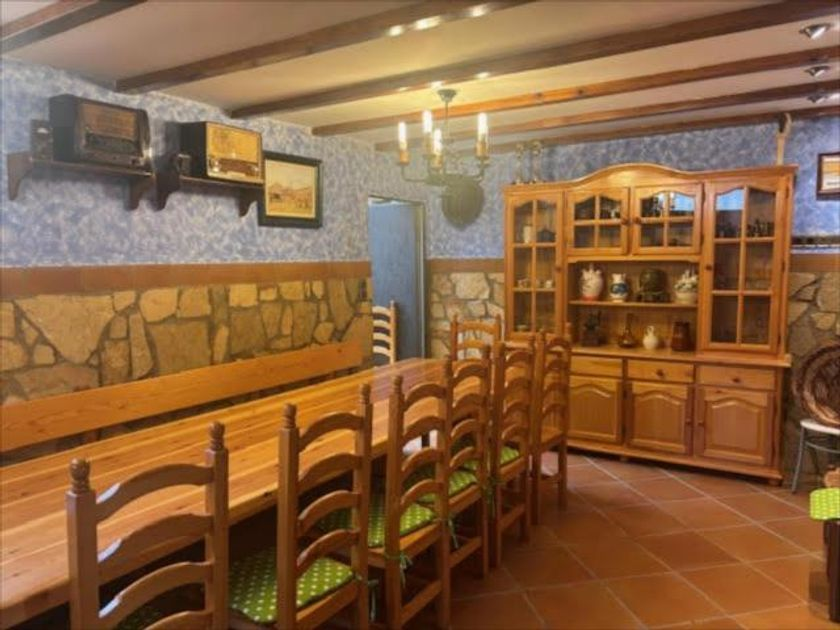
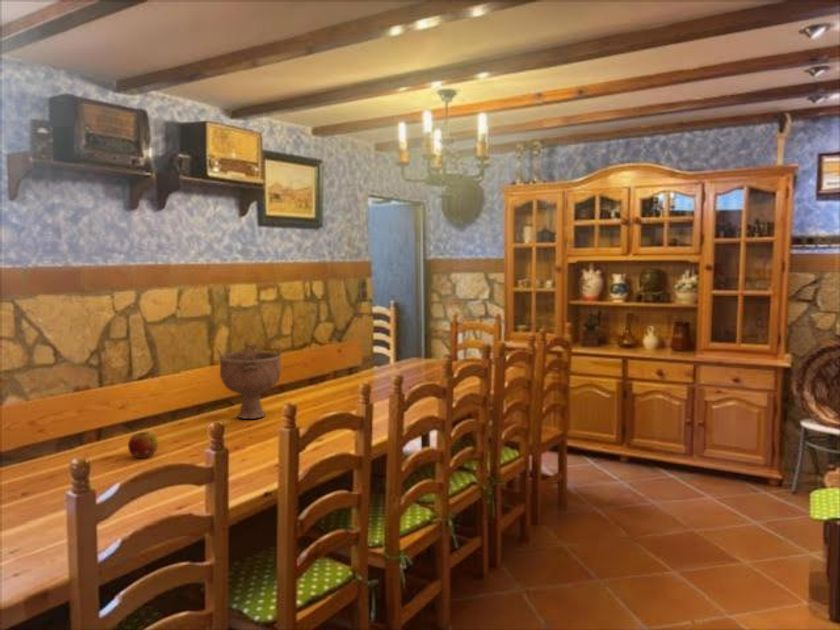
+ fruit (143, 444)
+ decorative bowl (250, 381)
